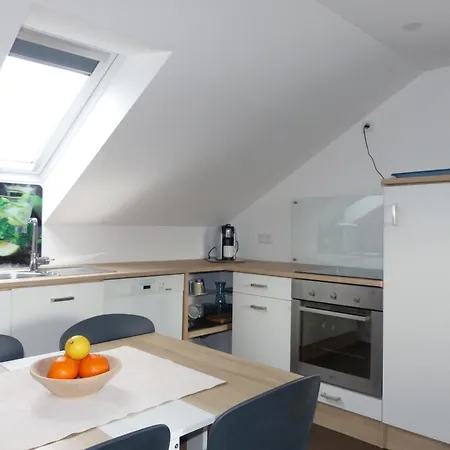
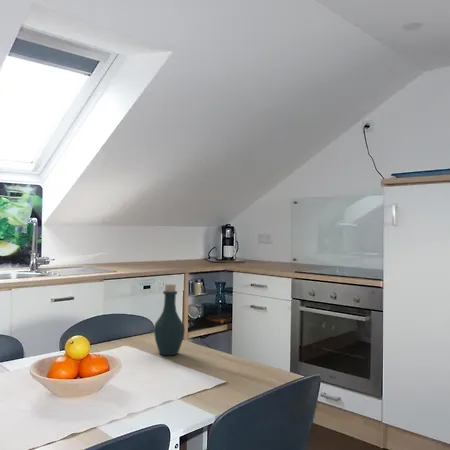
+ bottle (169, 318)
